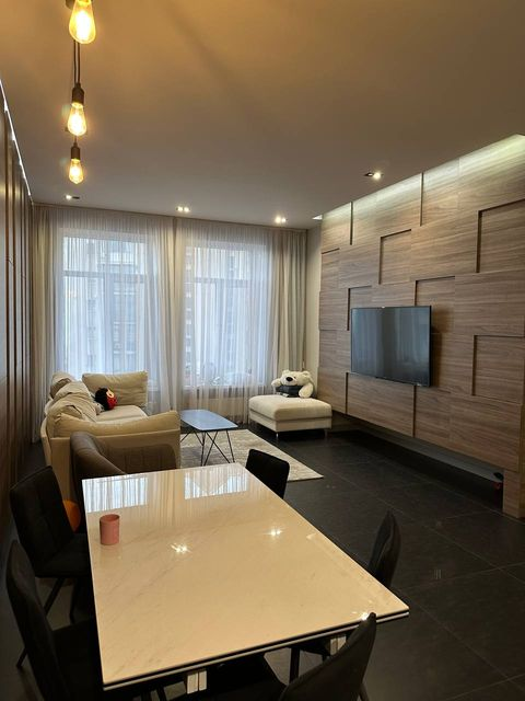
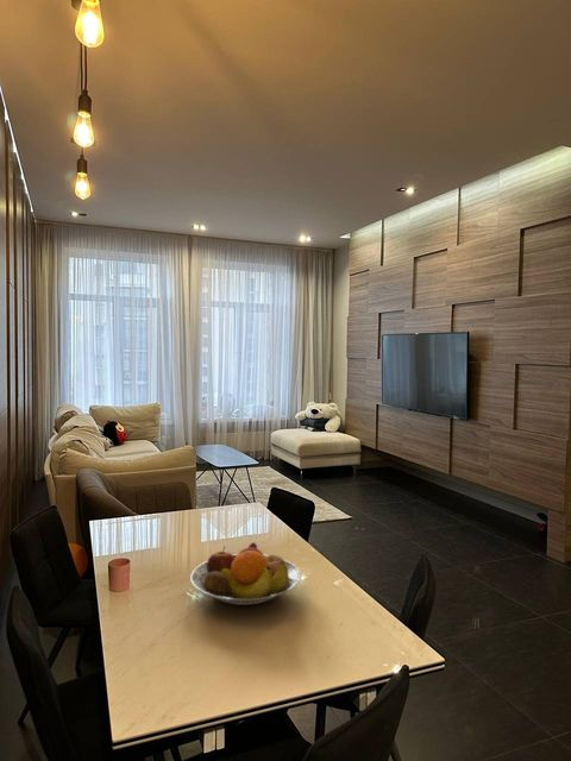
+ fruit bowl (245, 570)
